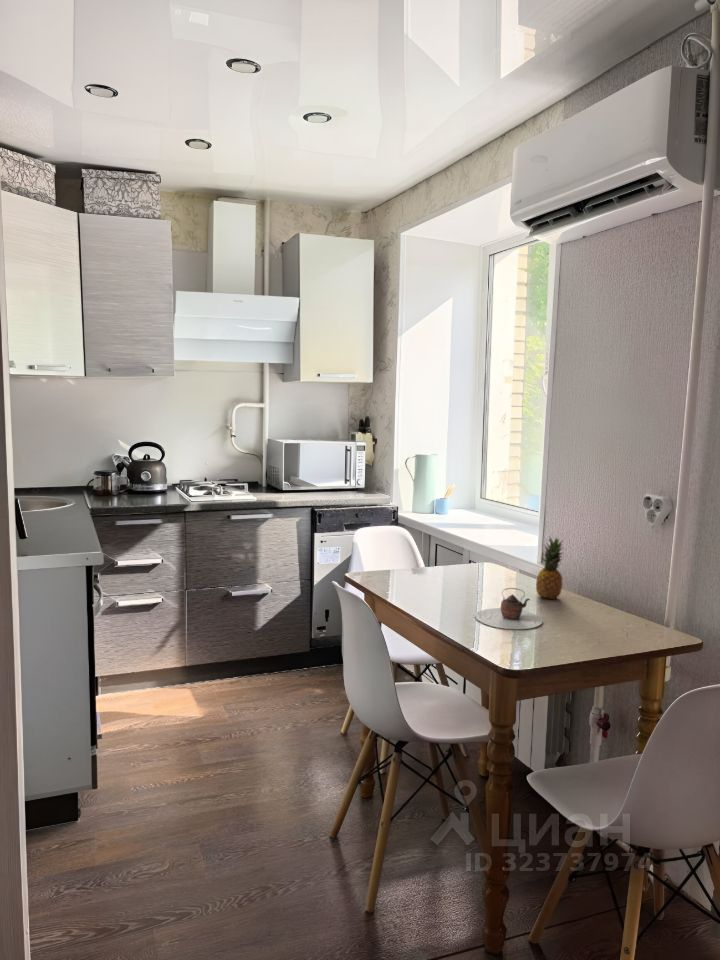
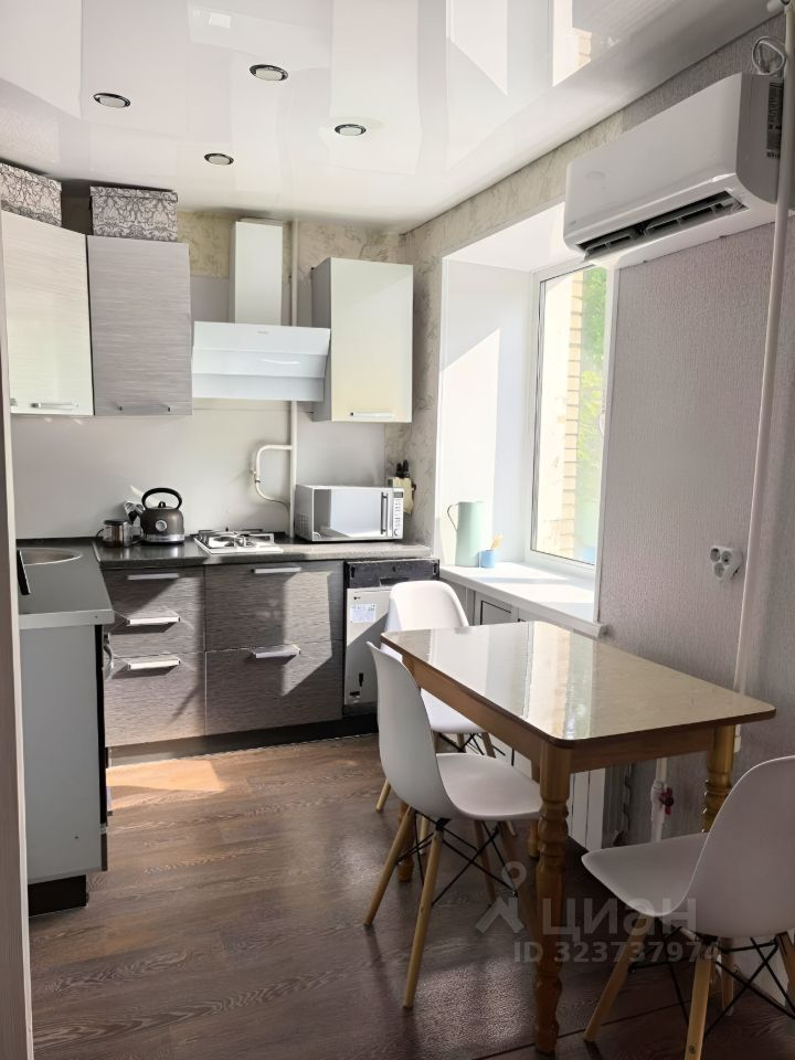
- fruit (550, 566)
- teapot (509, 603)
